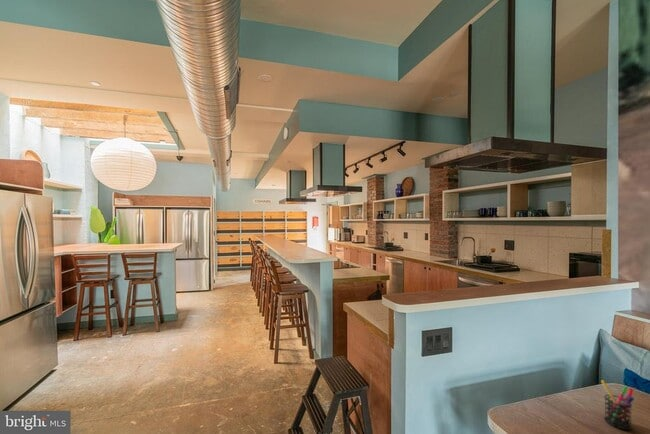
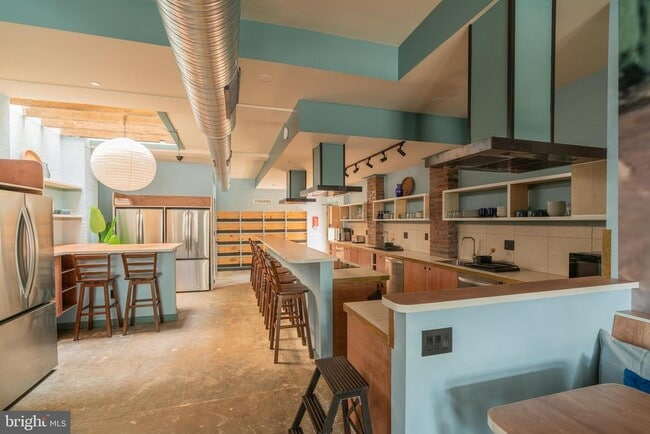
- pen holder (620, 403)
